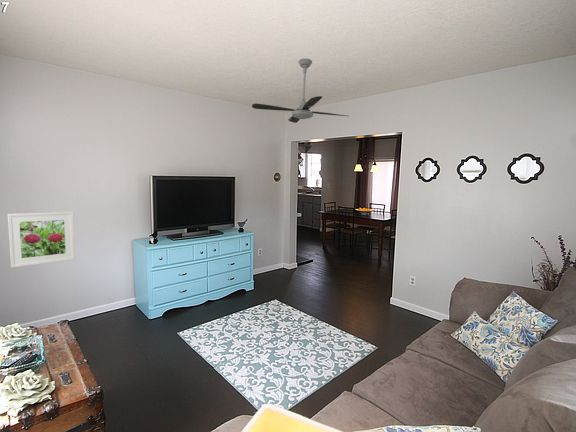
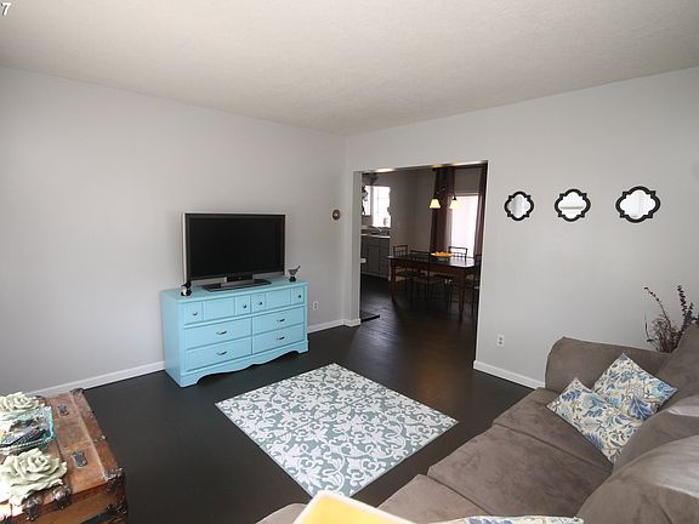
- ceiling fan (303, 88)
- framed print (43, 238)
